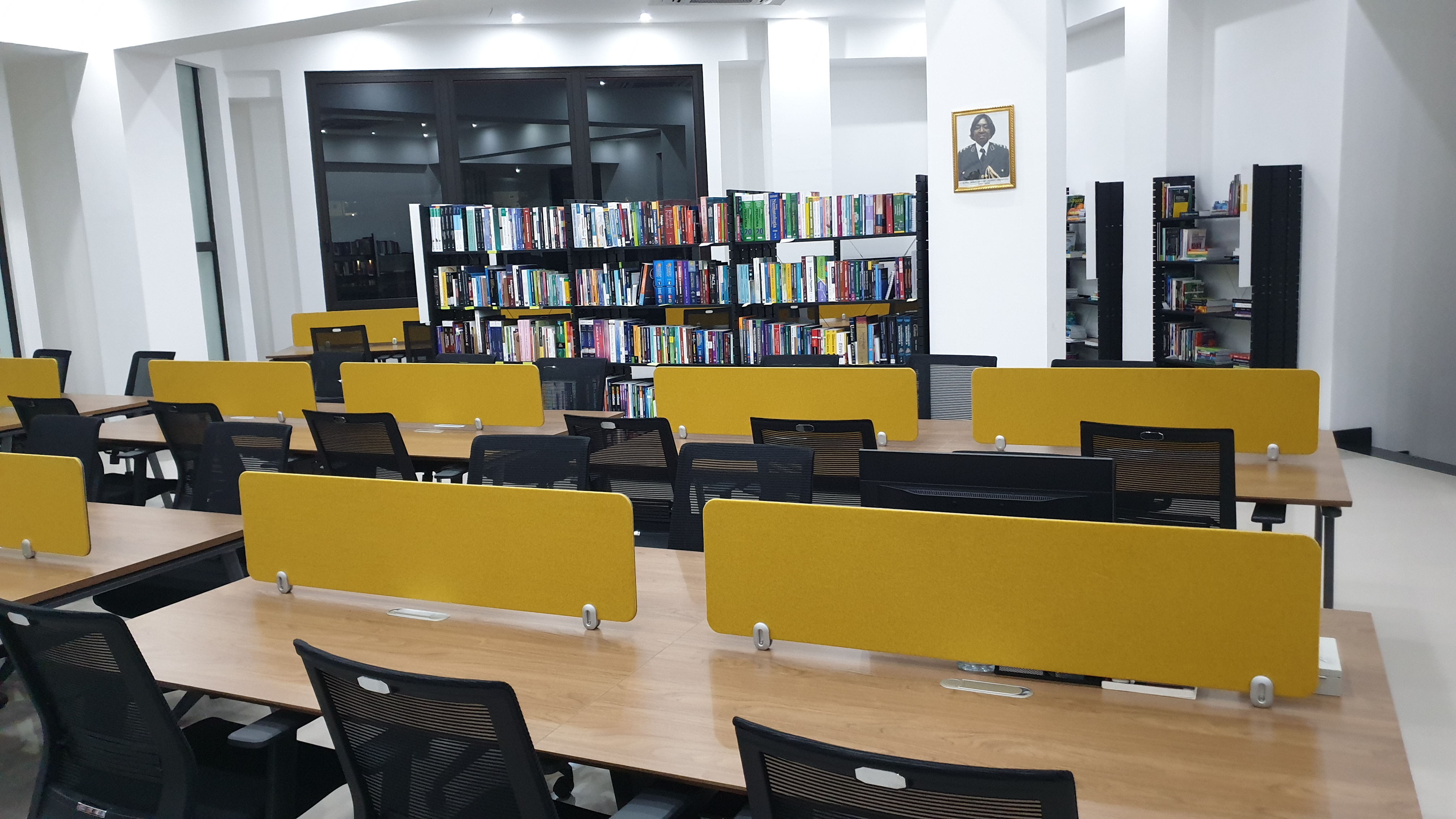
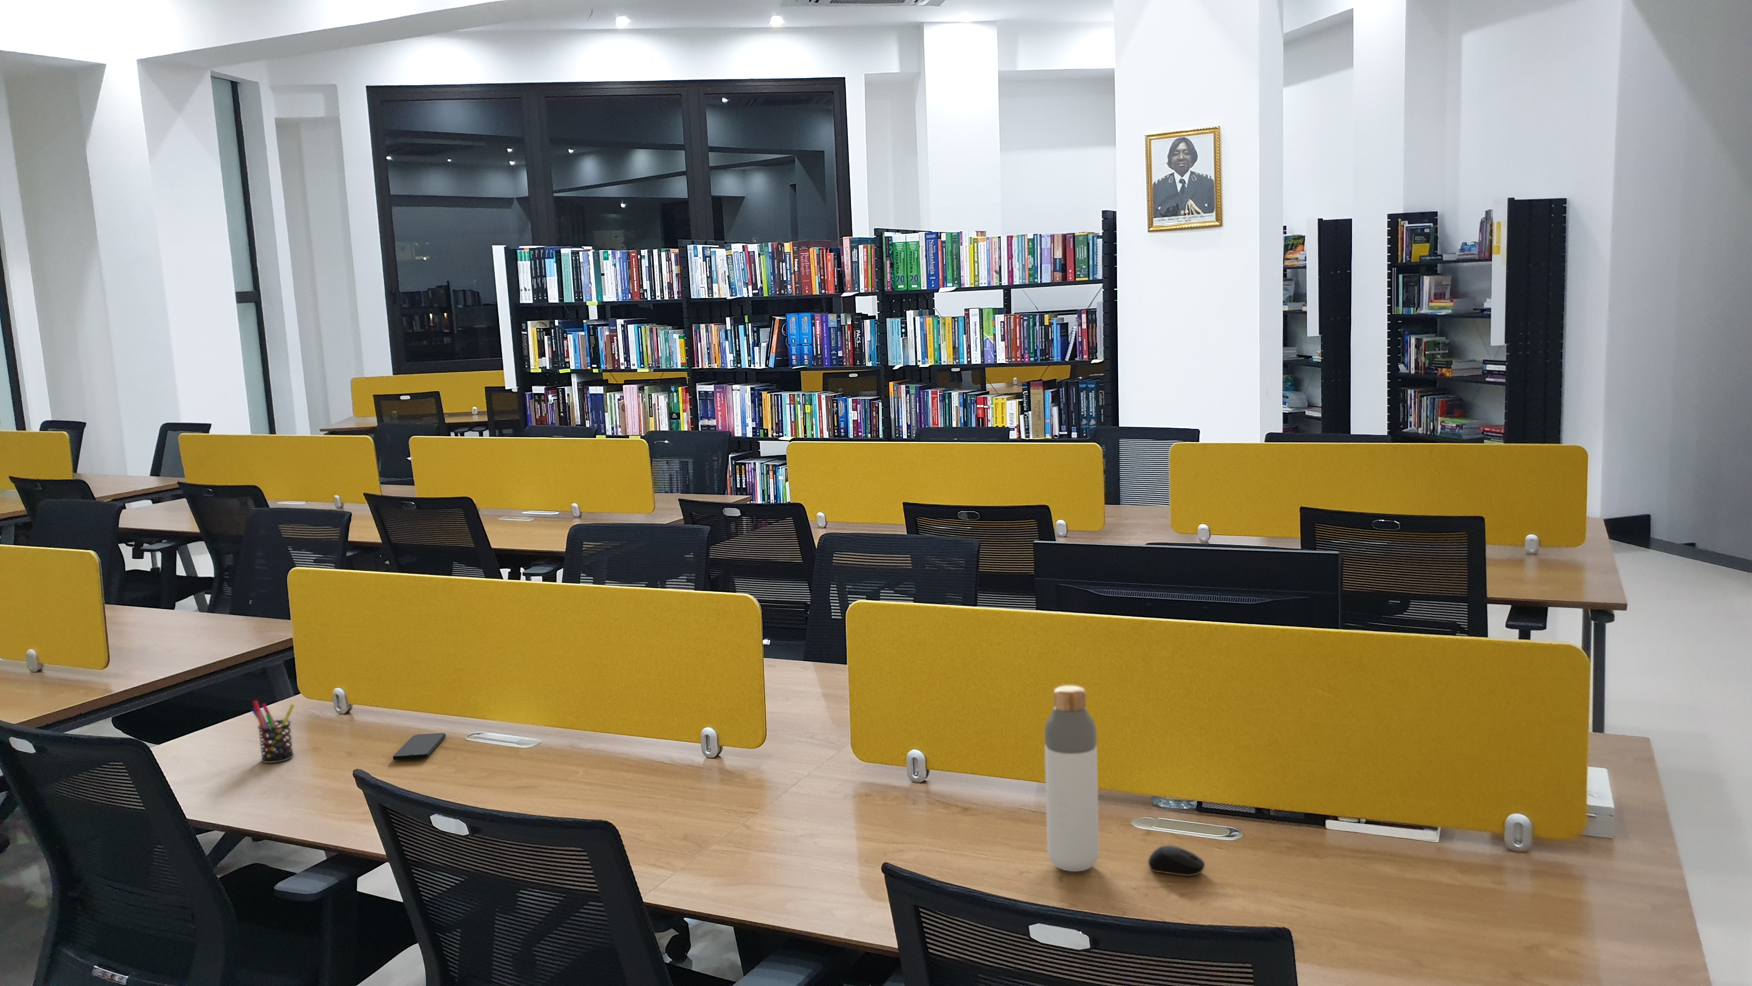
+ smartphone (420, 746)
+ computer mouse (1177, 860)
+ pen holder (272, 730)
+ bottle (1071, 778)
